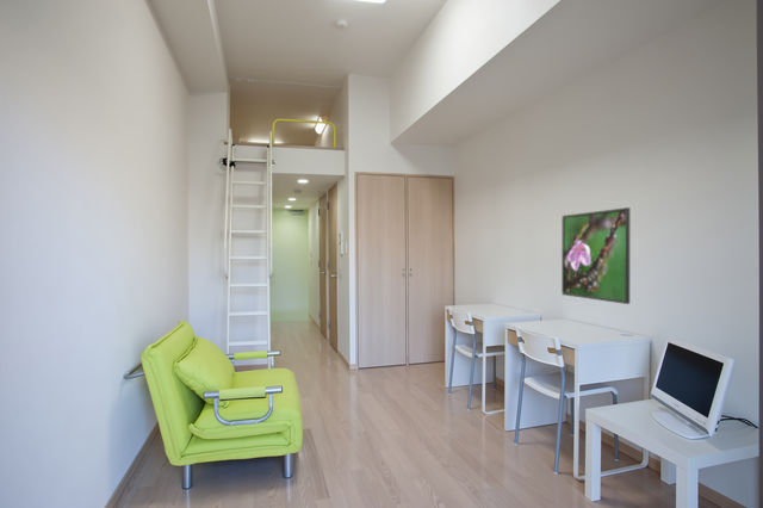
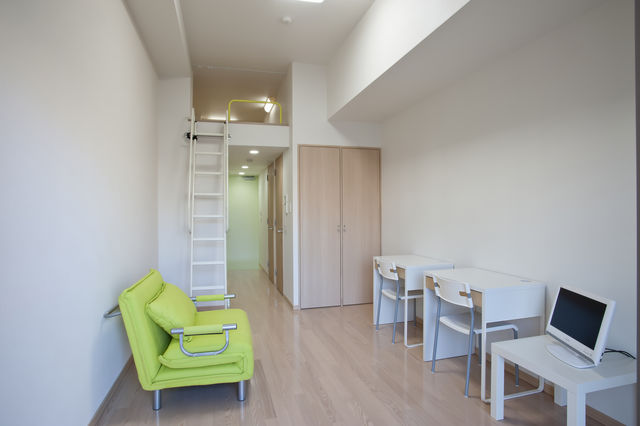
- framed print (593, 255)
